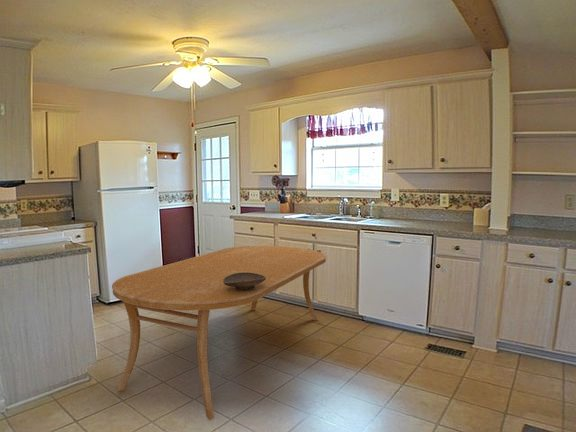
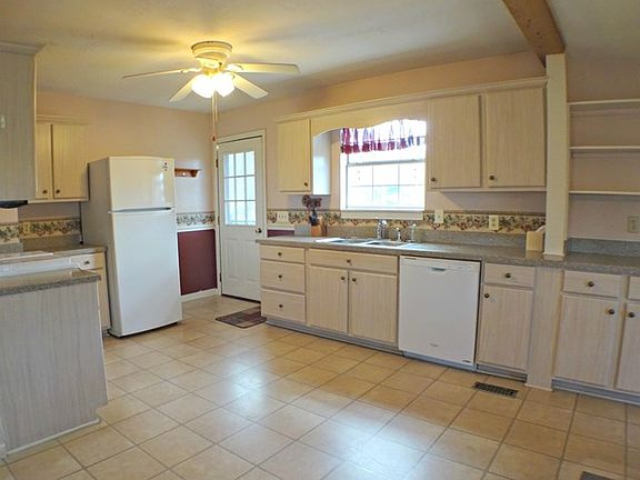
- decorative bowl (244, 281)
- dining table (237, 305)
